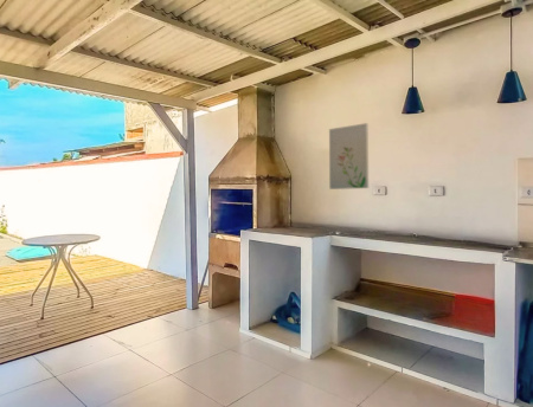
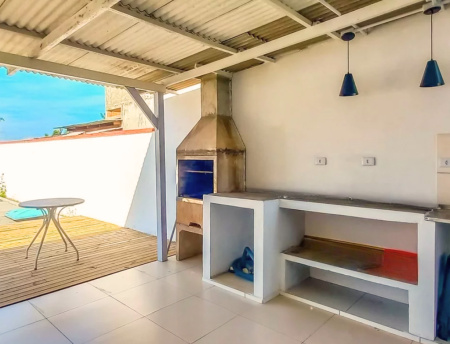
- wall art (348, 157)
